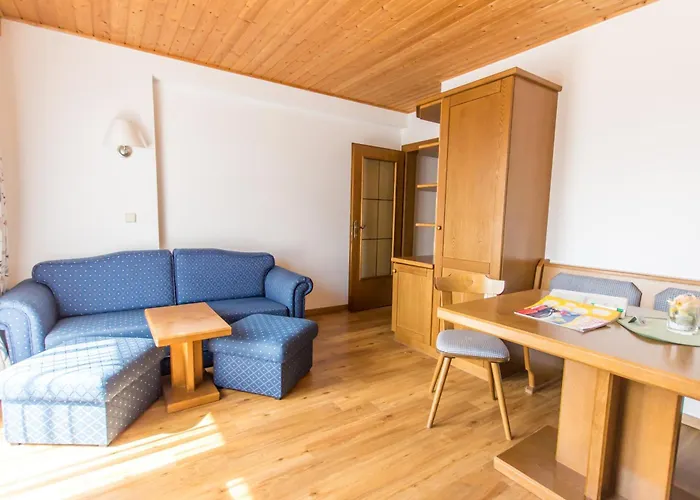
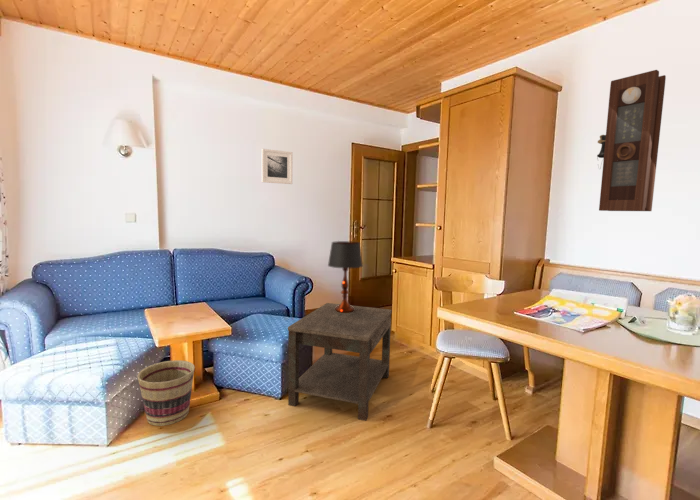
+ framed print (277, 166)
+ table lamp (345, 276)
+ basket (167, 393)
+ side table (343, 354)
+ pendulum clock (623, 146)
